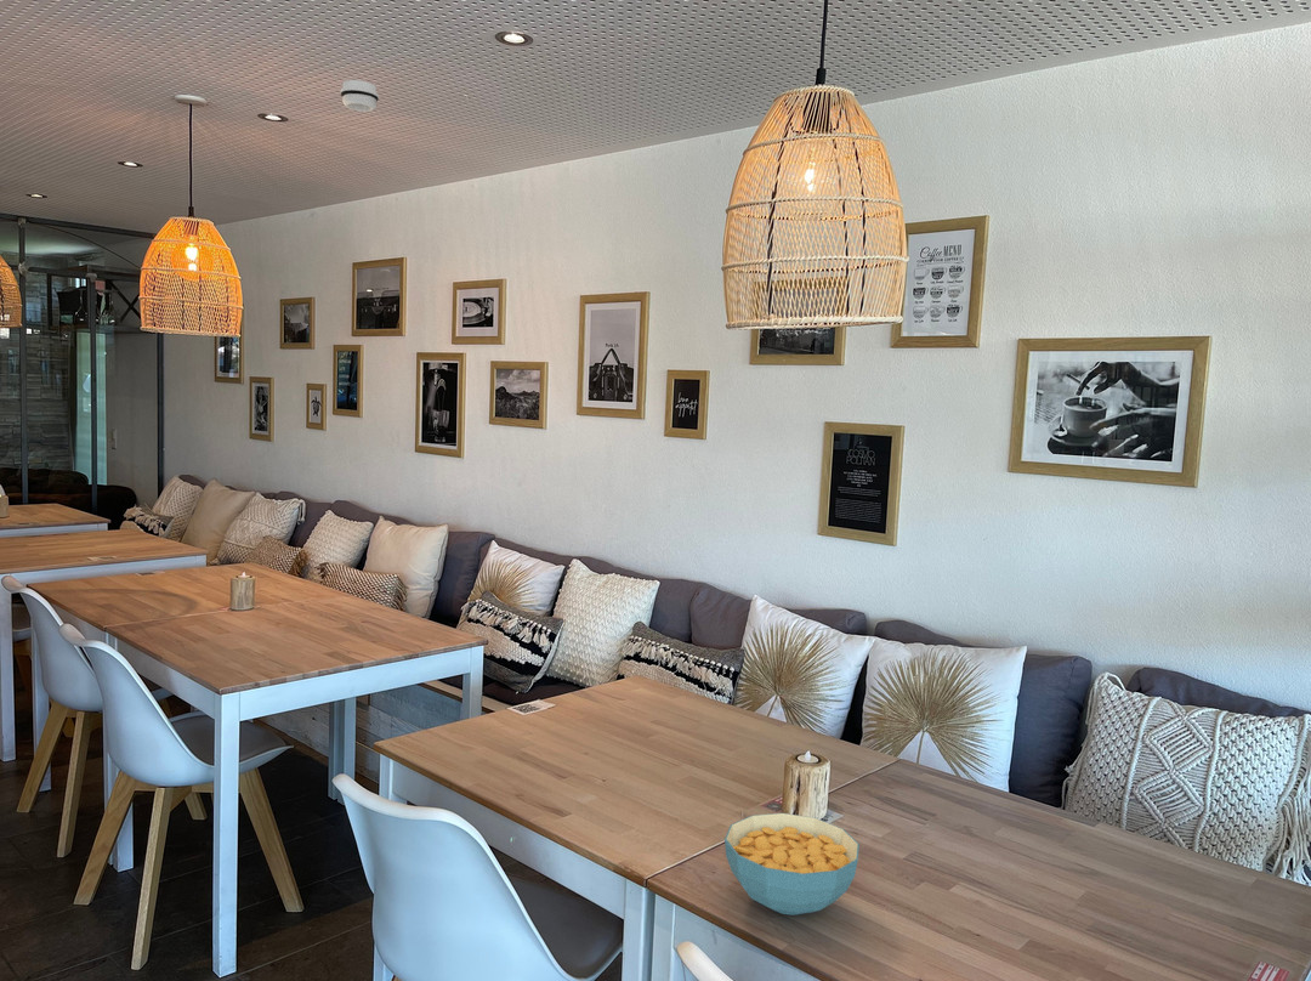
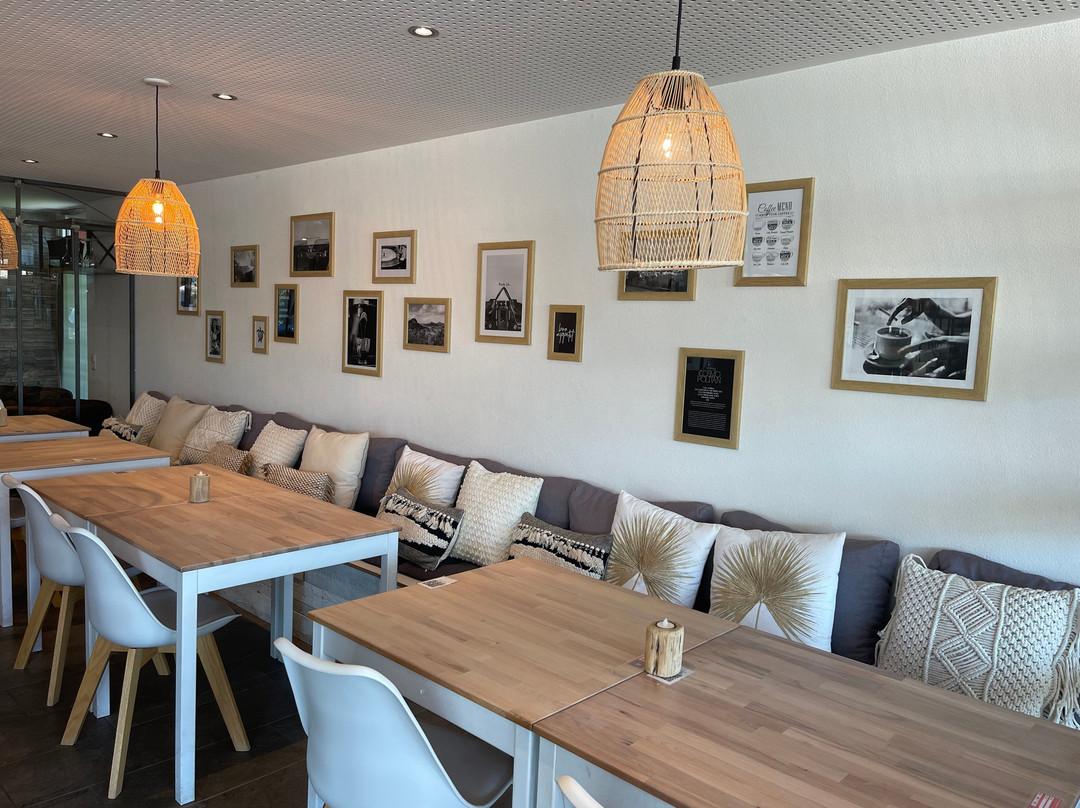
- smoke detector (359, 96)
- cereal bowl (790, 873)
